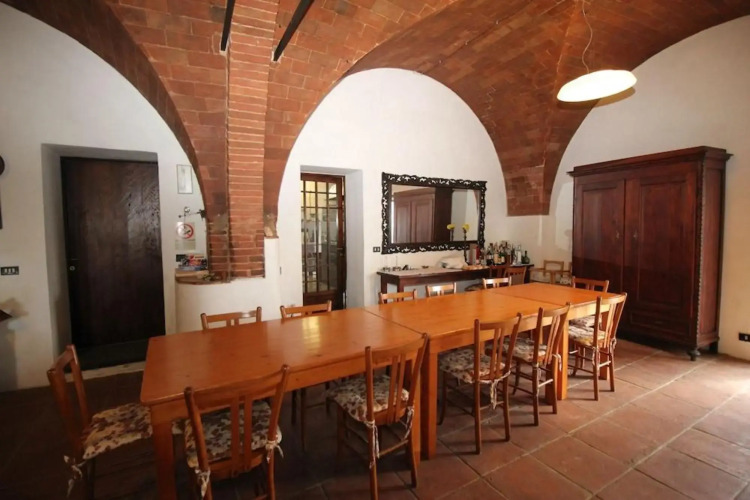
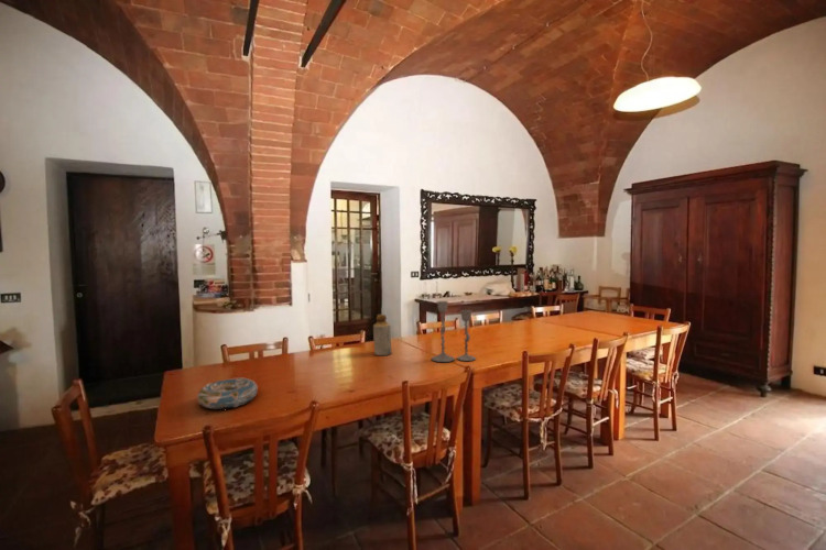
+ decorative bowl (228, 393)
+ bottle (382, 333)
+ candlestick (444, 330)
